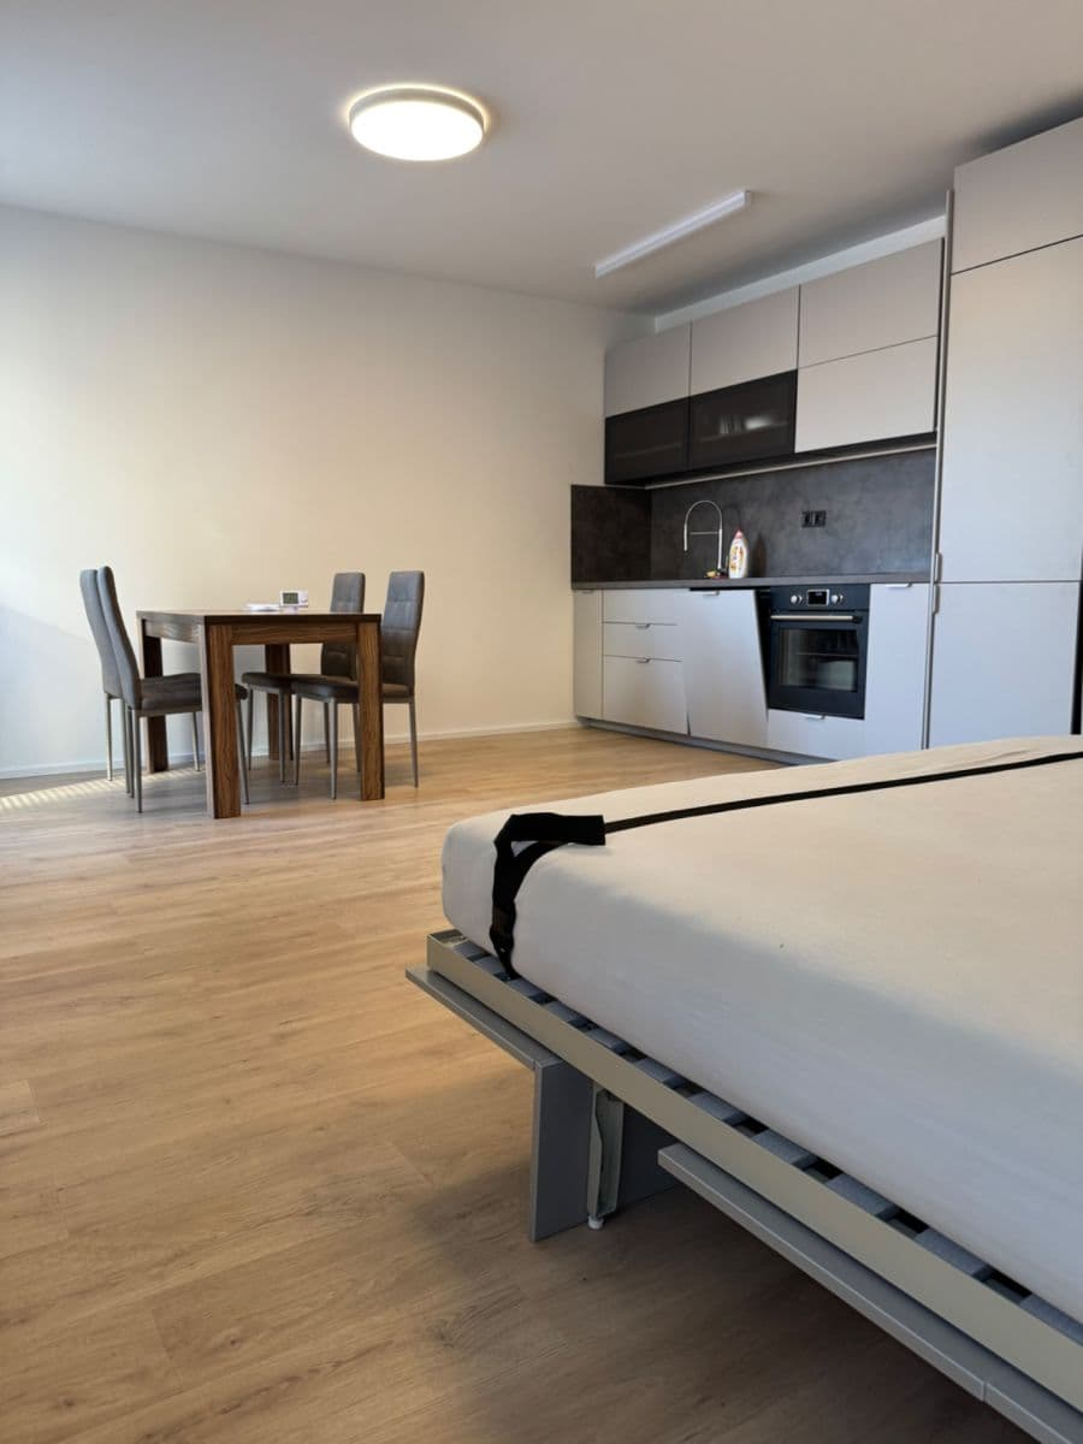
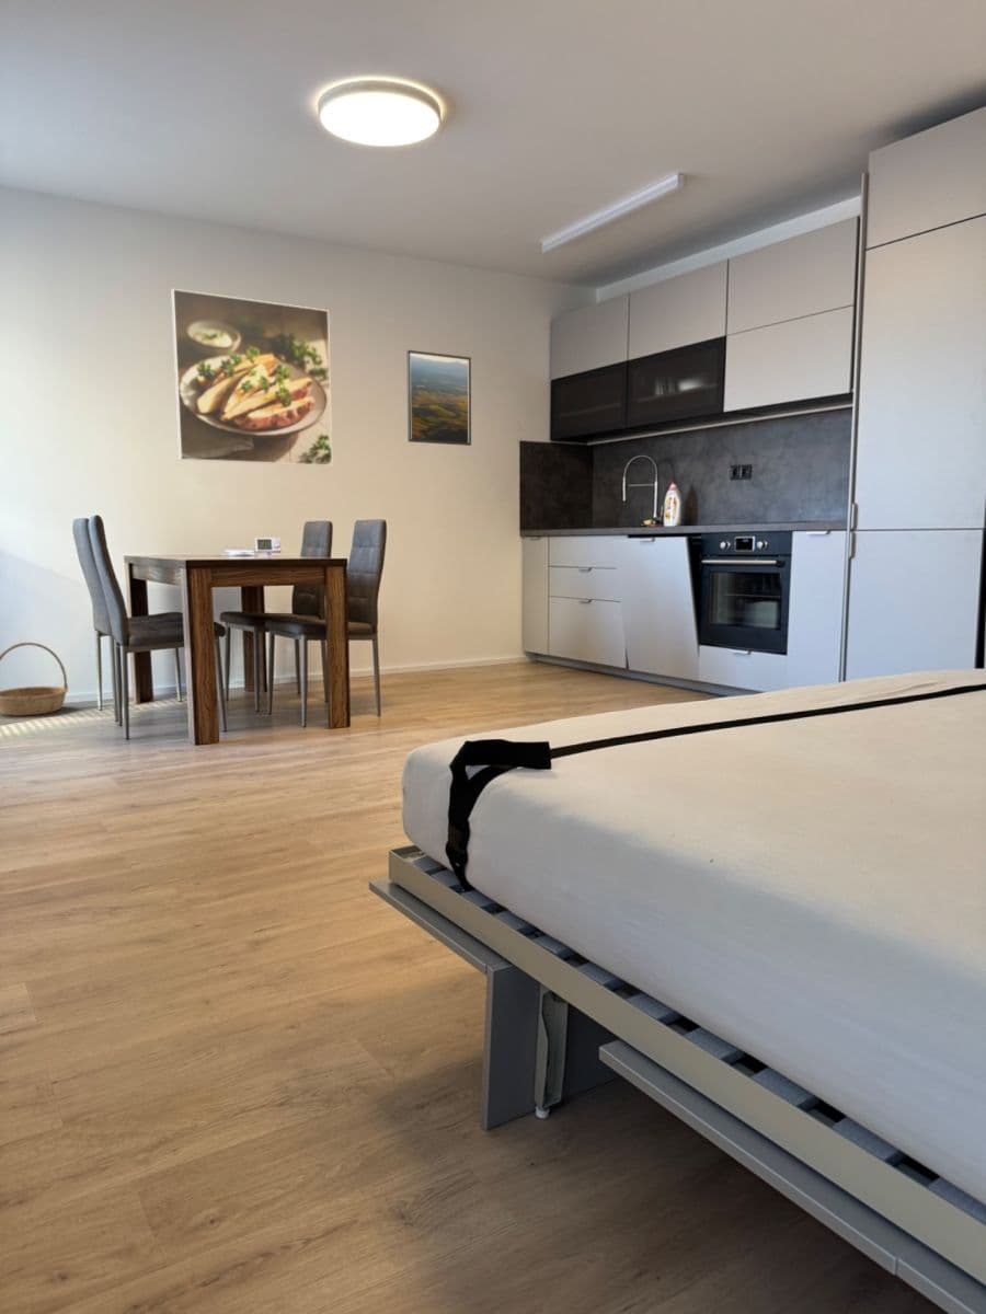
+ basket (28, 687)
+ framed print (439, 399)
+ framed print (255, 382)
